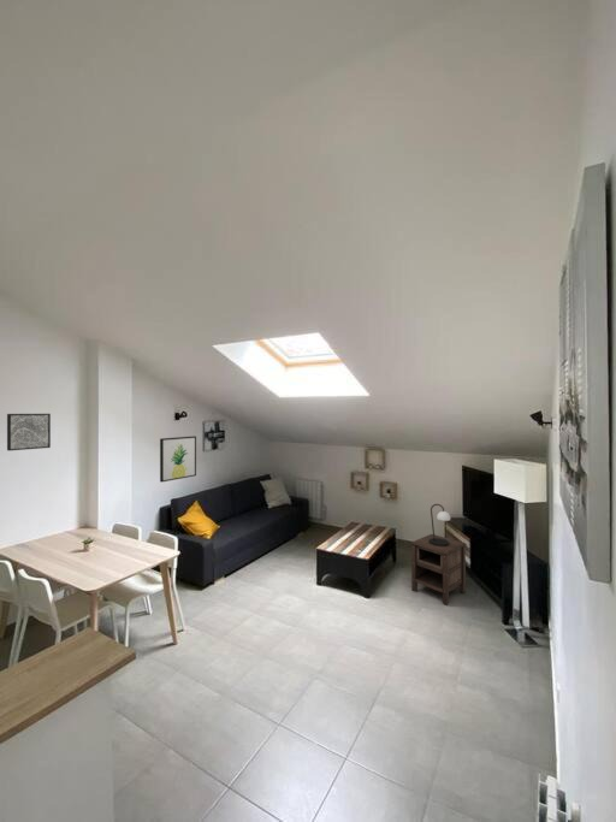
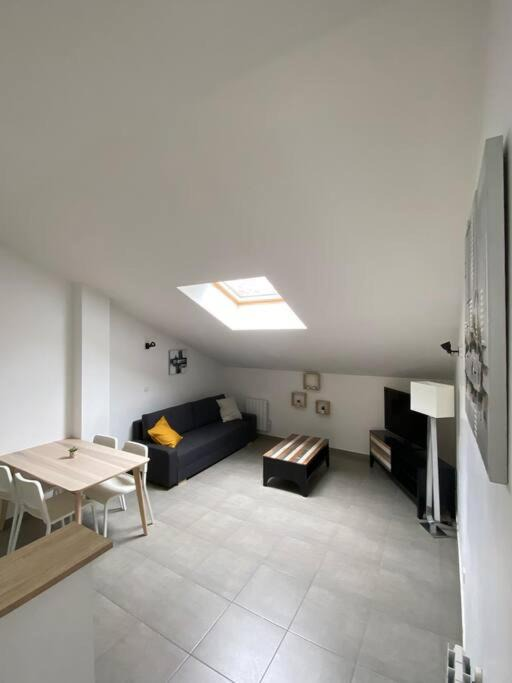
- nightstand (438, 567)
- wall art (29, 431)
- table lamp (438, 519)
- wall art (178, 457)
